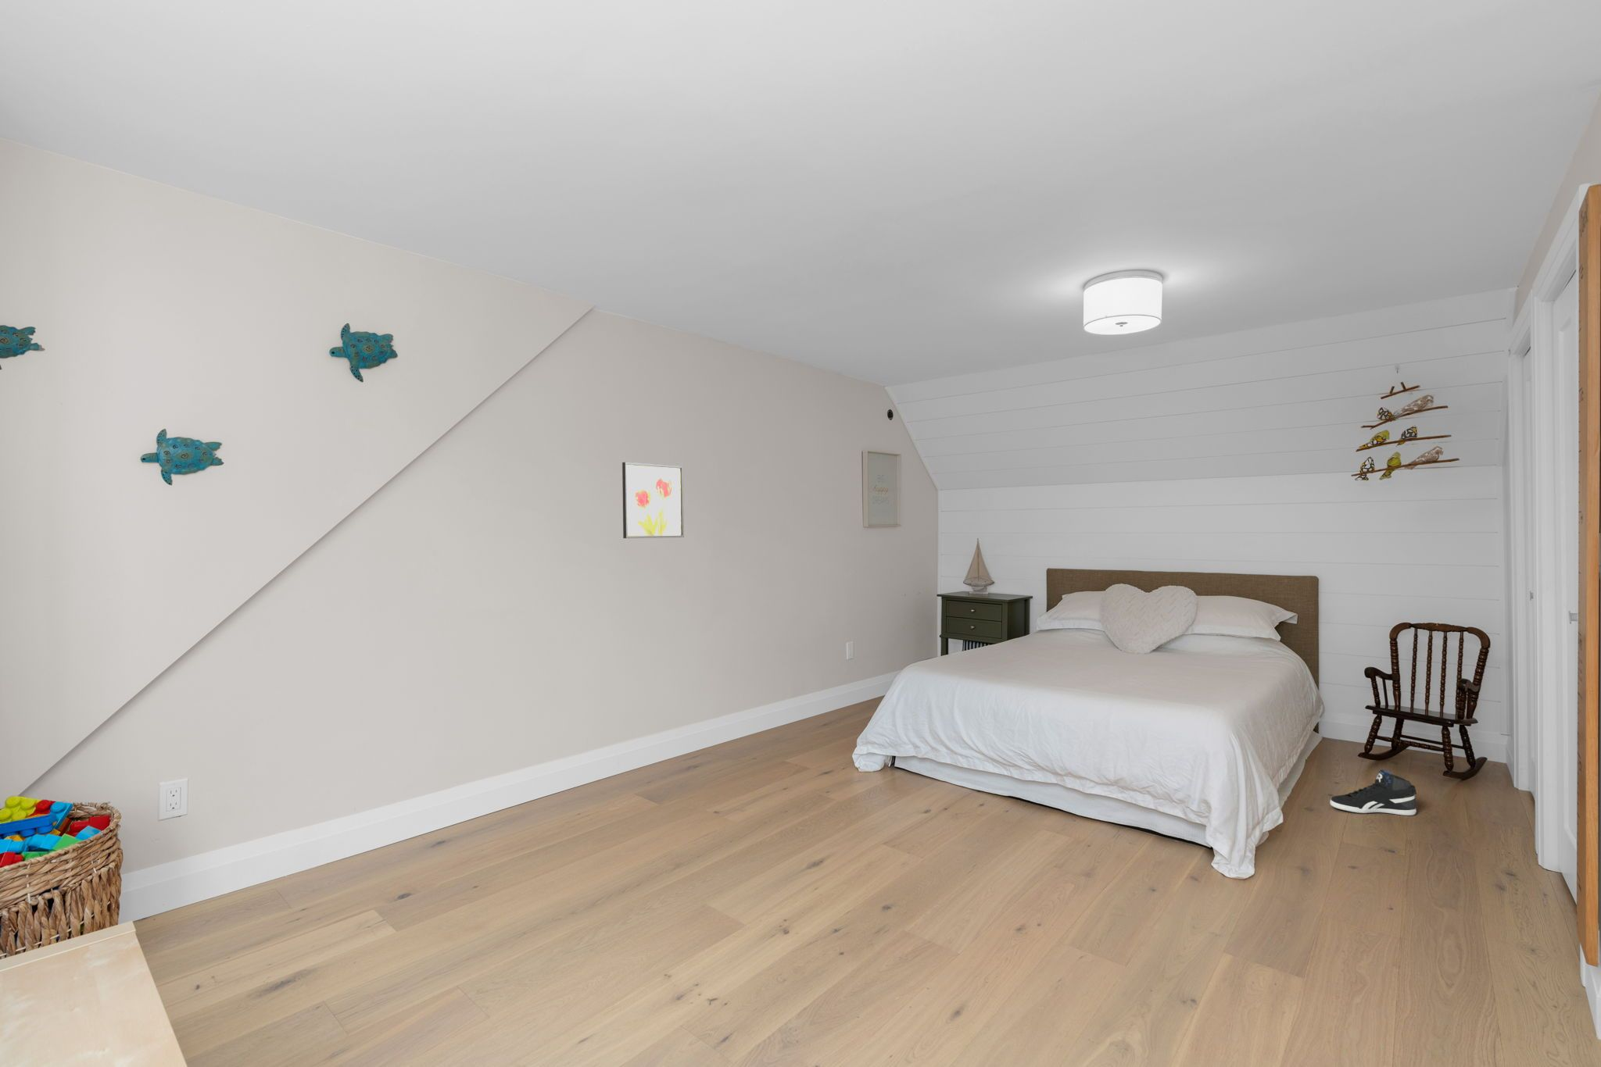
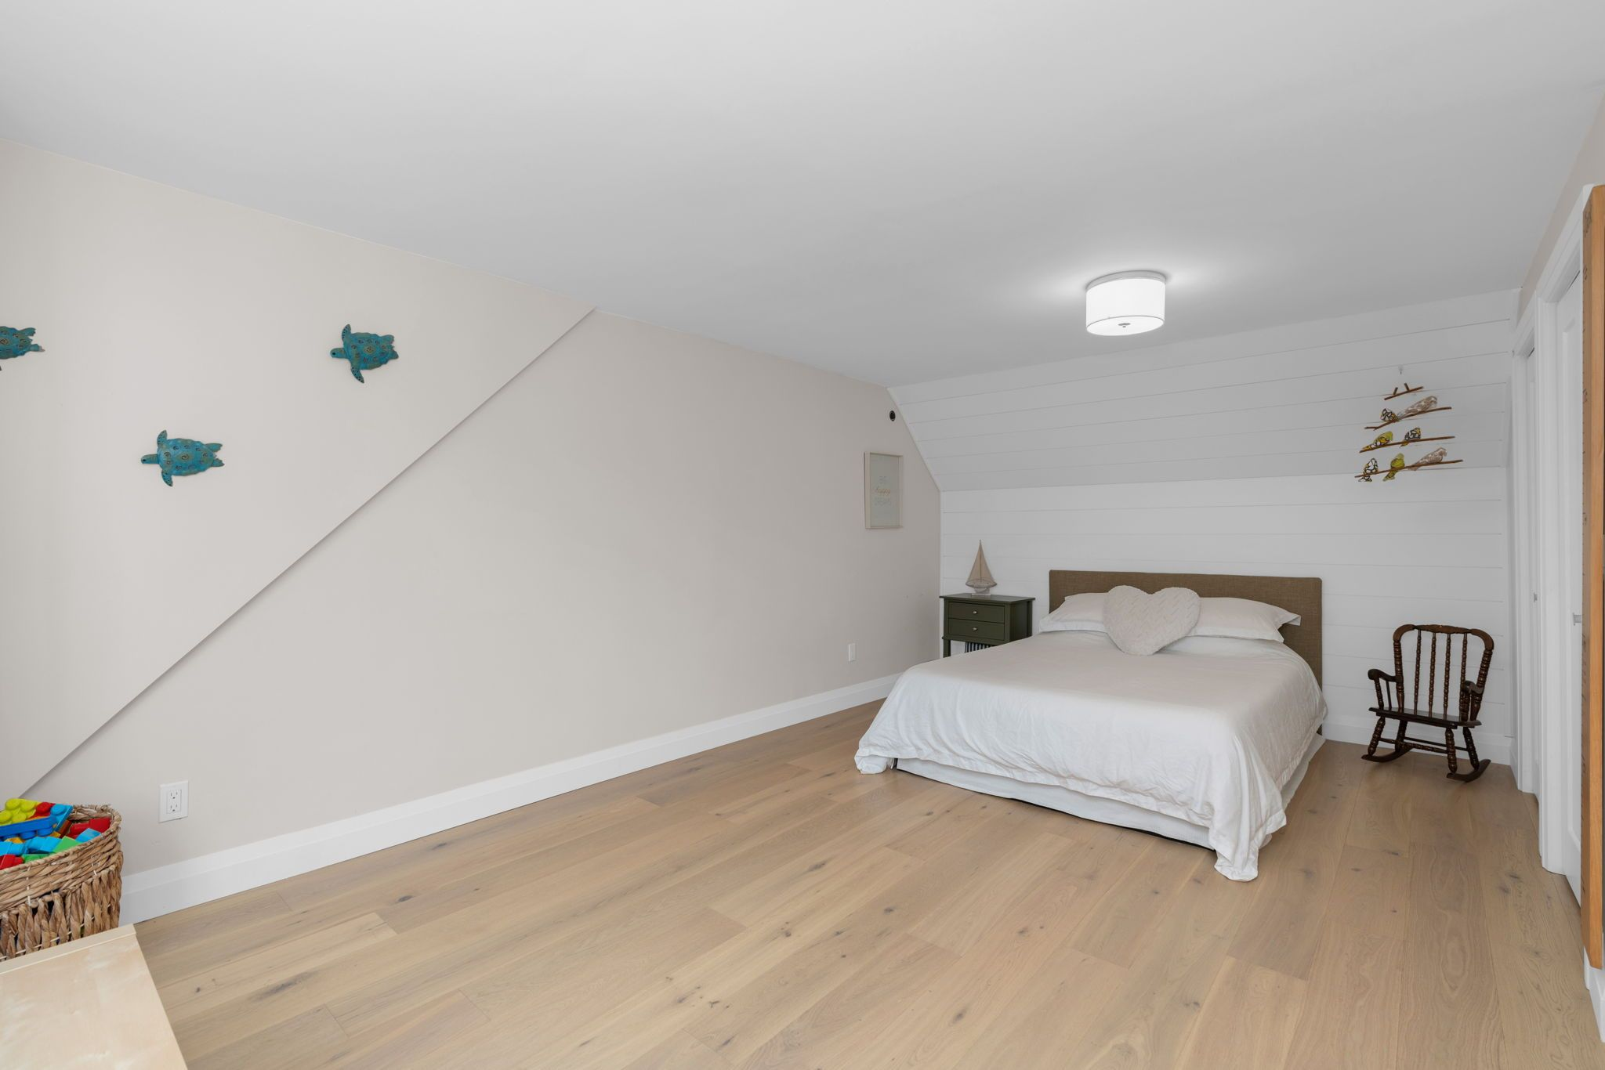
- wall art (653, 500)
- sneaker (1371, 788)
